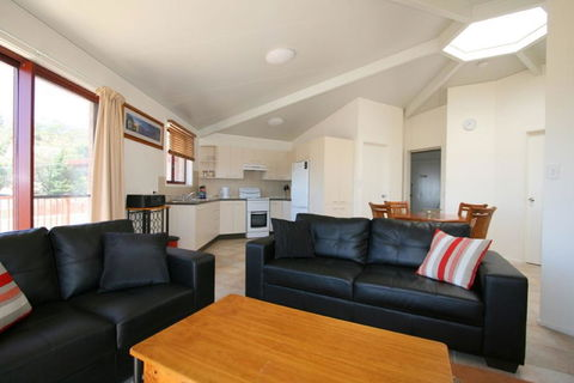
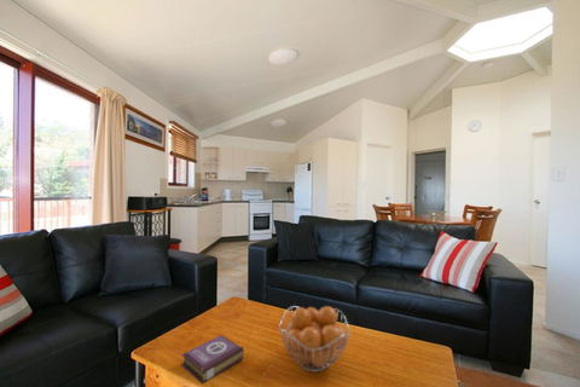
+ book (213, 356)
+ fruit basket (313, 335)
